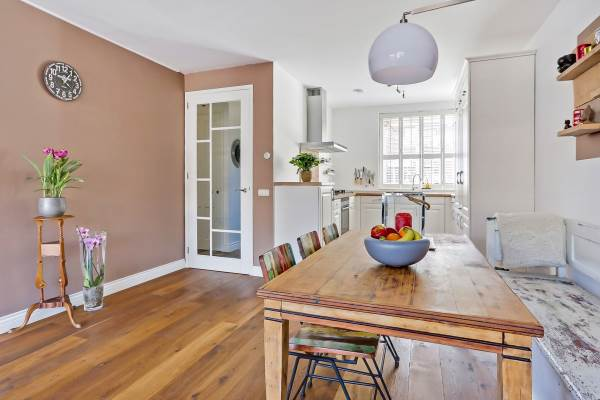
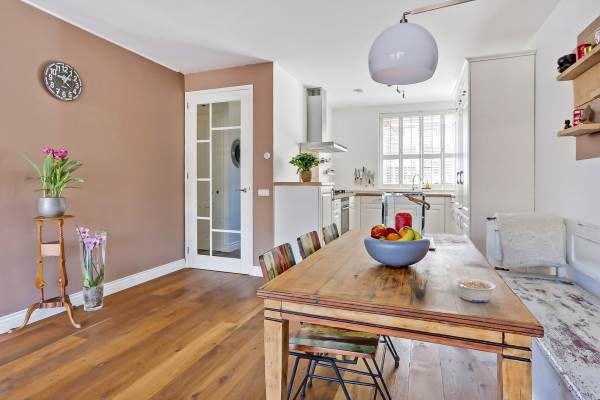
+ spoon (422, 279)
+ legume (474, 289)
